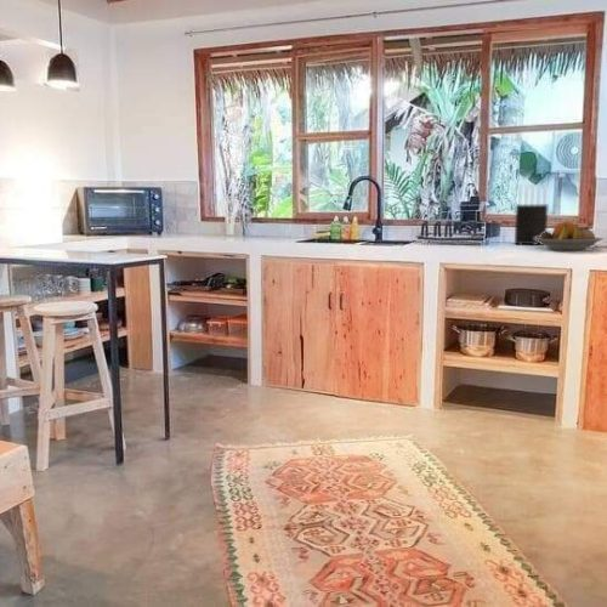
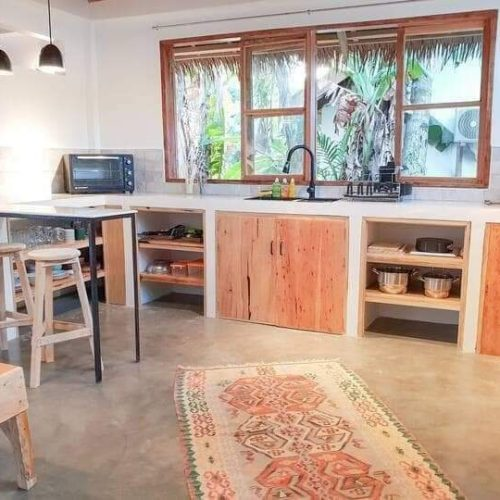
- fruit bowl (568, 236)
- knife block (531, 214)
